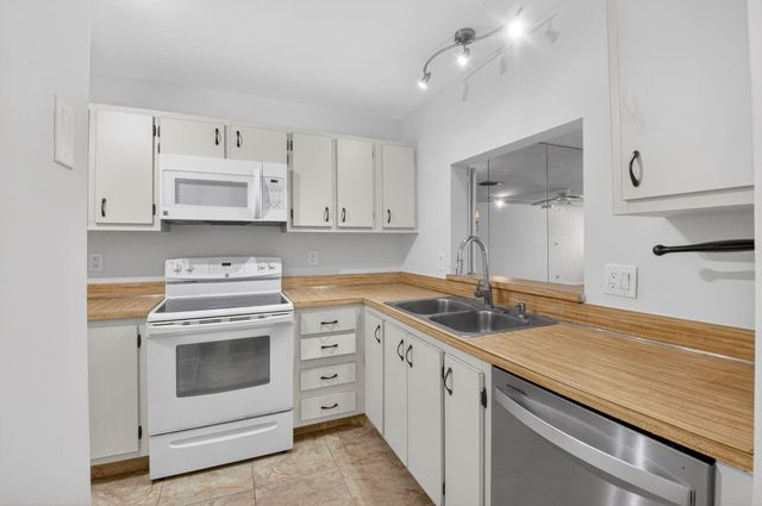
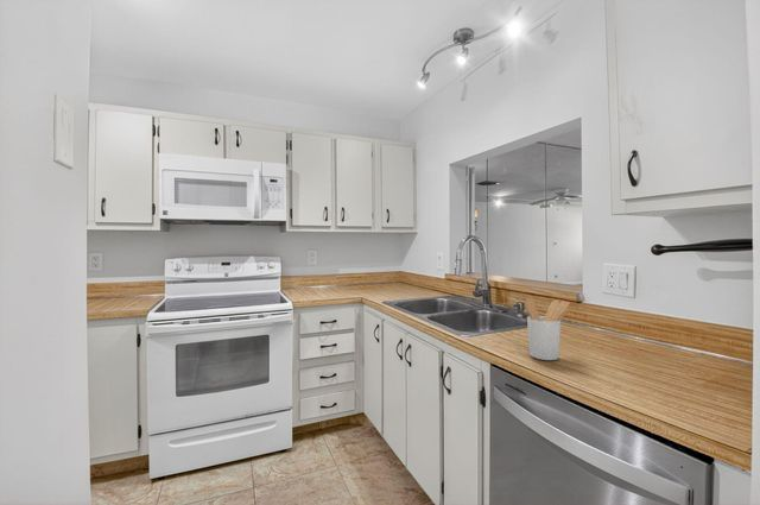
+ utensil holder (549, 327)
